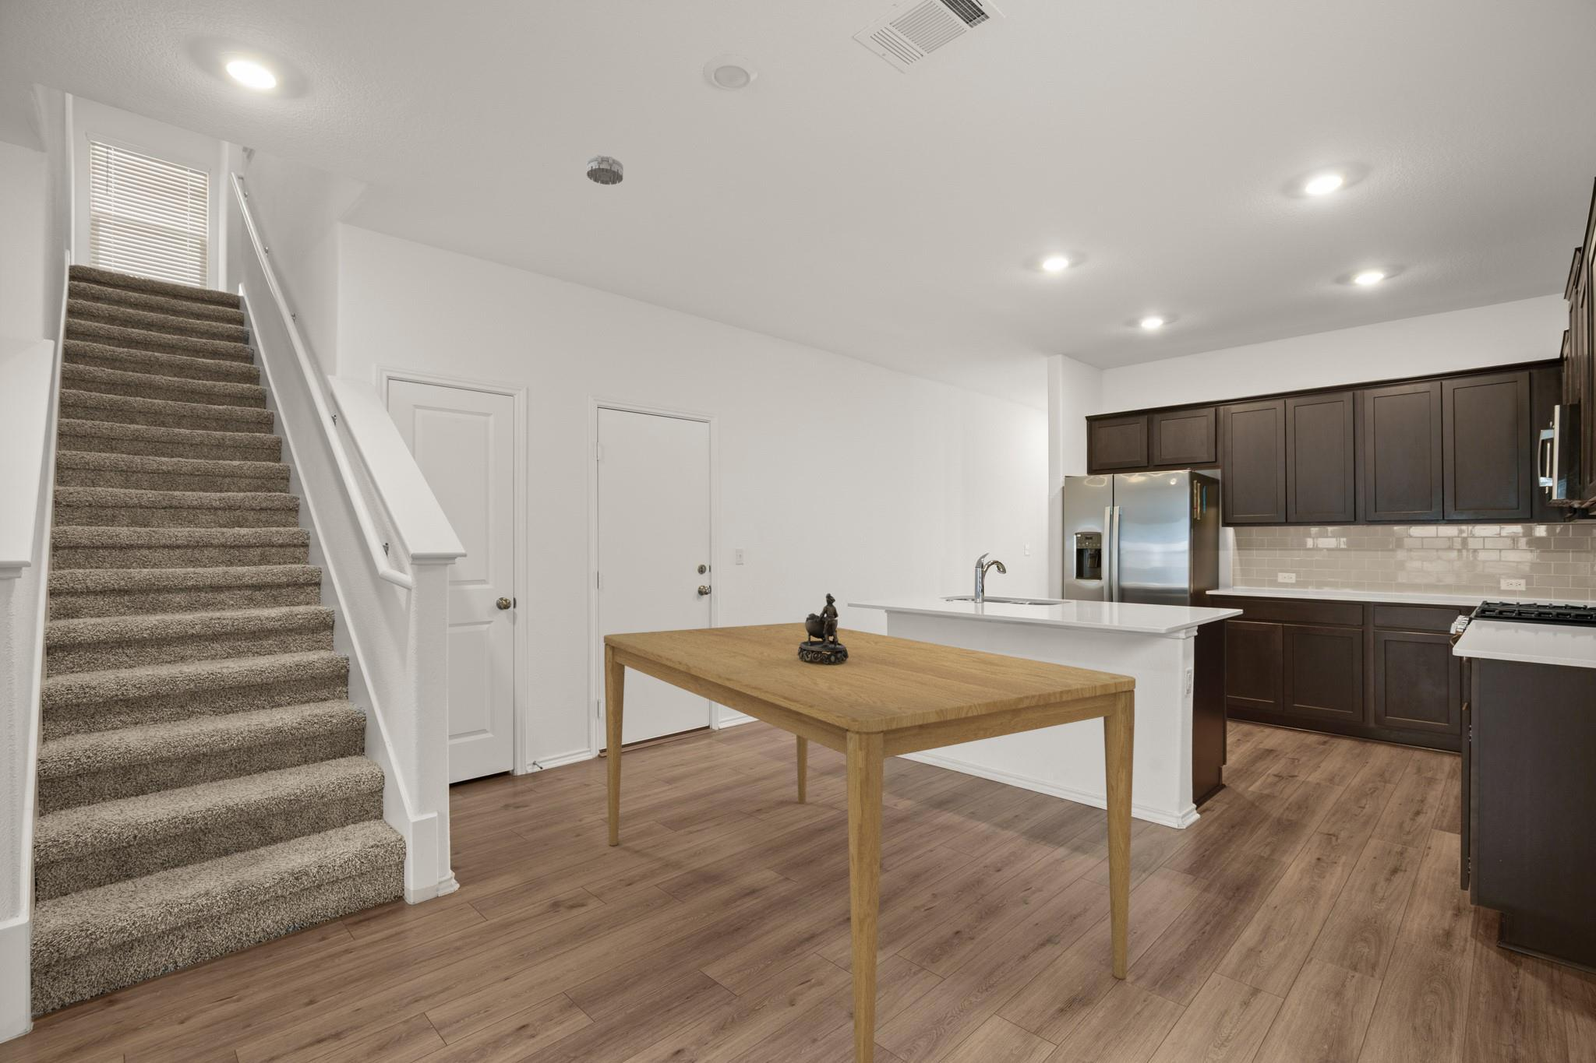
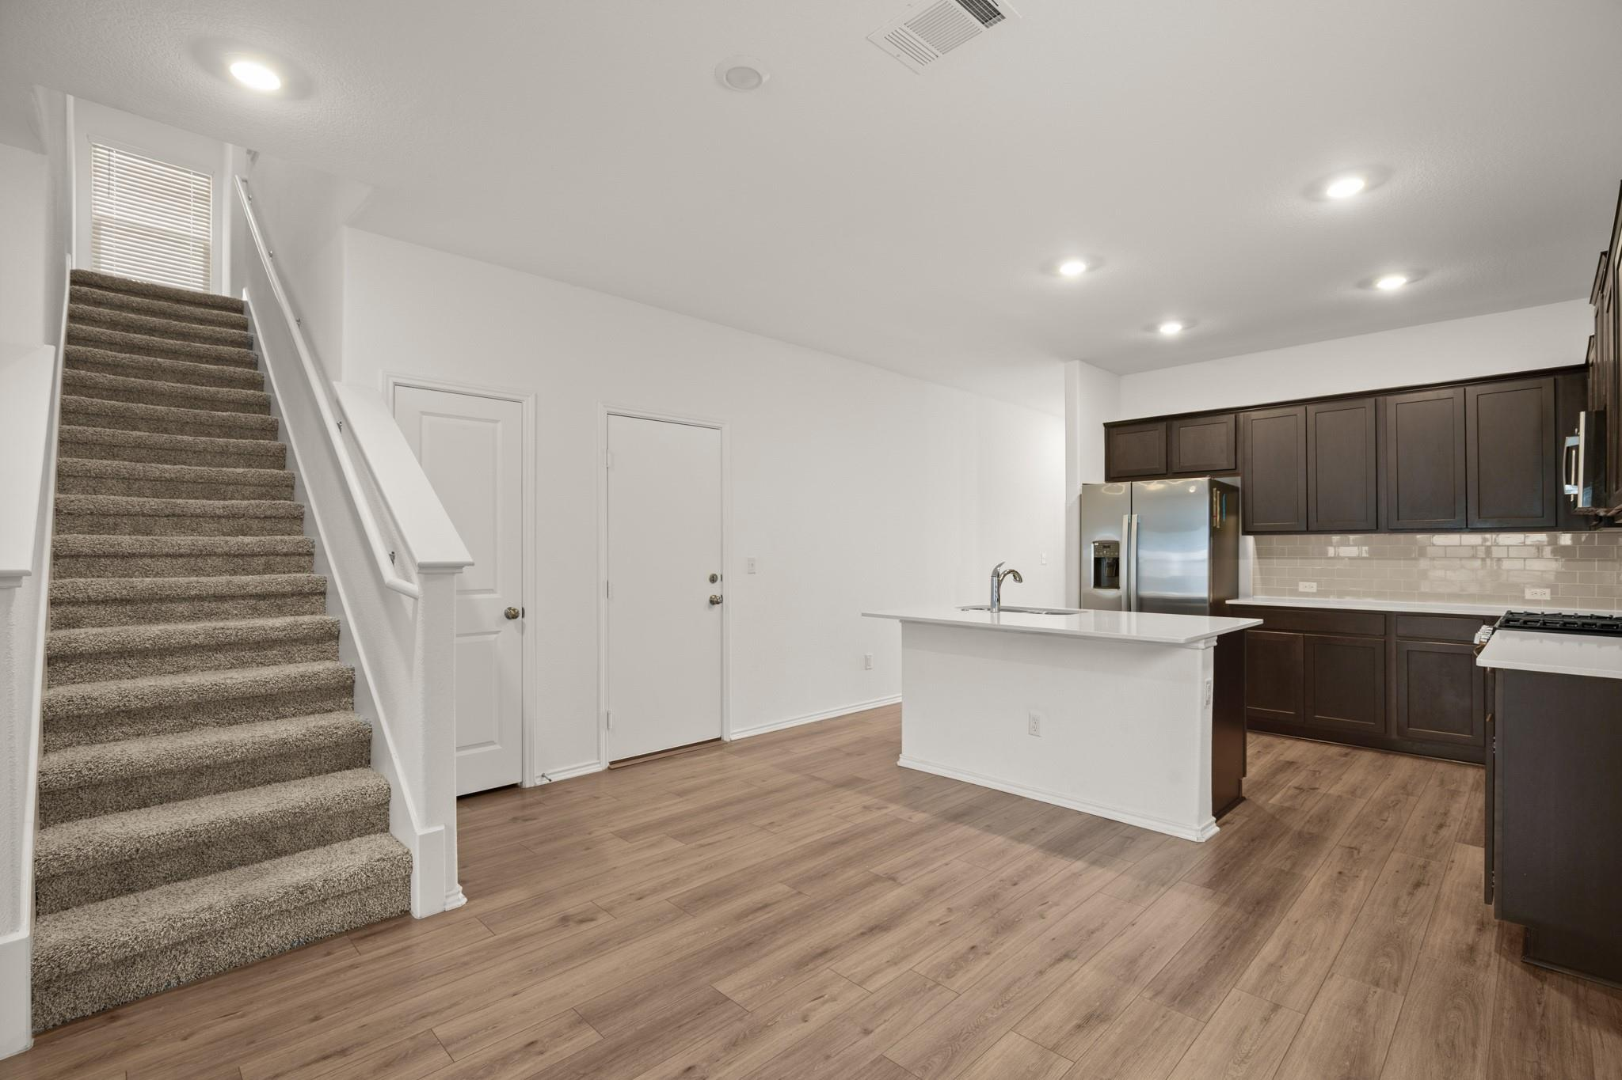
- dining table (806, 775)
- decorative bowl (819, 624)
- smoke detector (605, 168)
